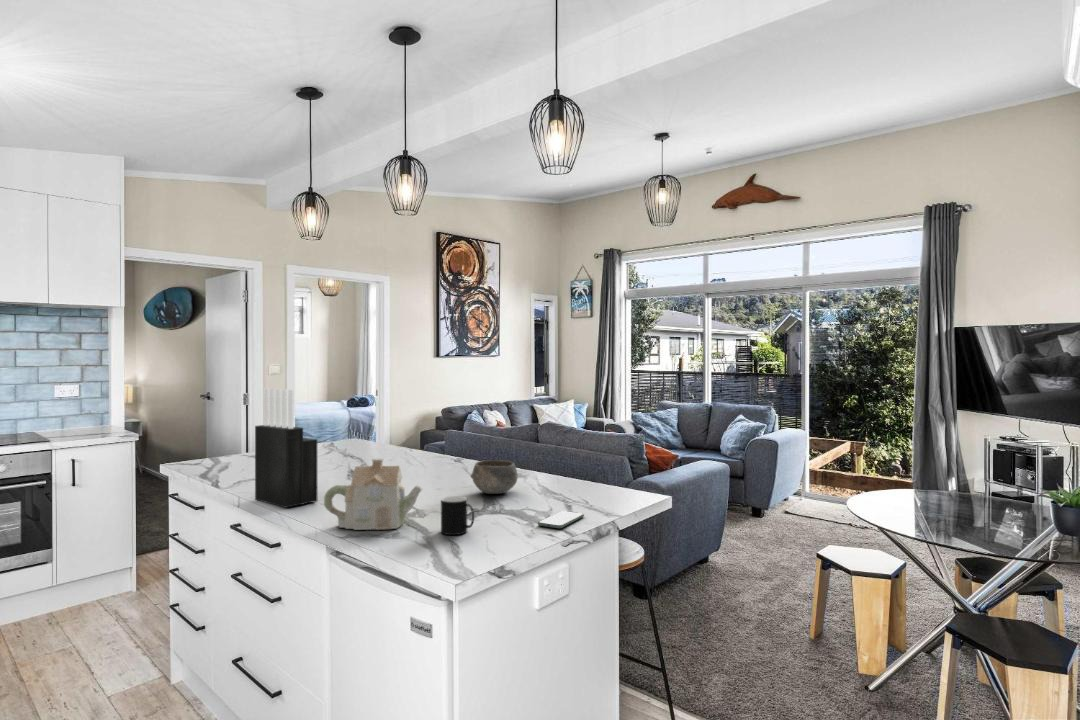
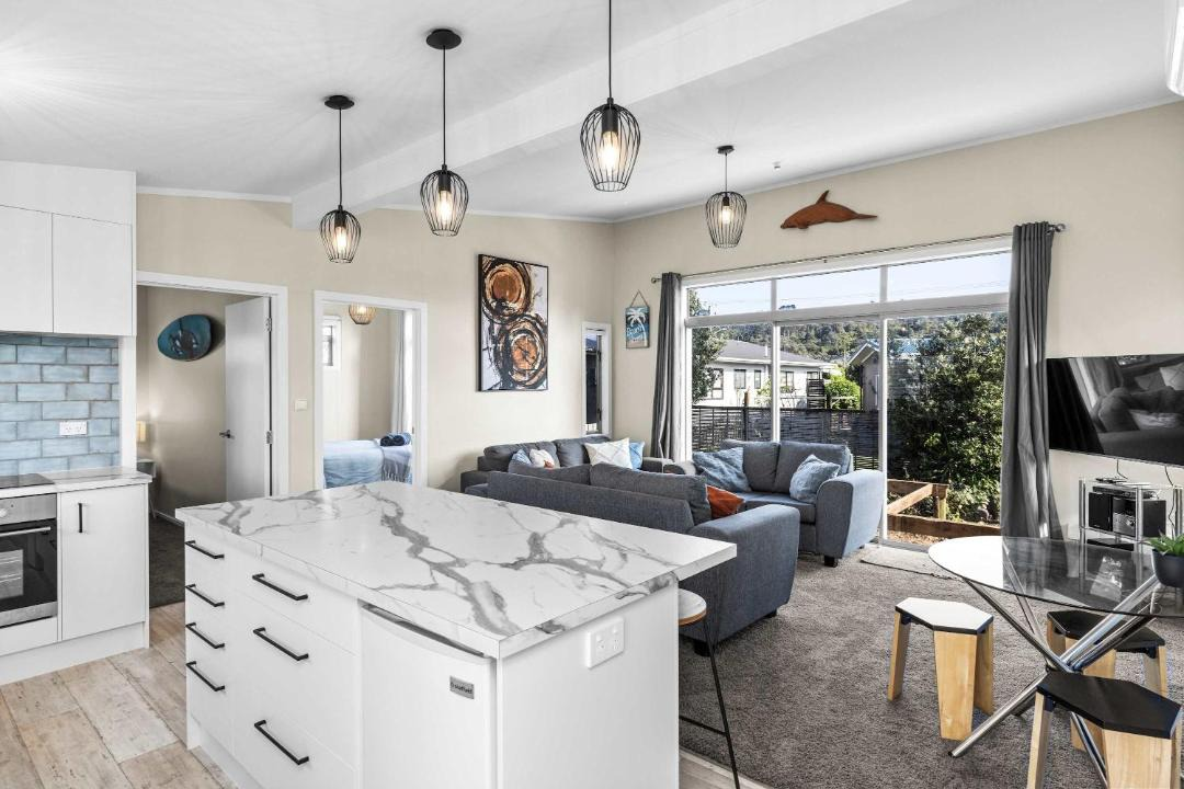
- smartphone (561, 519)
- cup (458, 516)
- teapot (374, 491)
- bowl (495, 477)
- knife block (289, 444)
